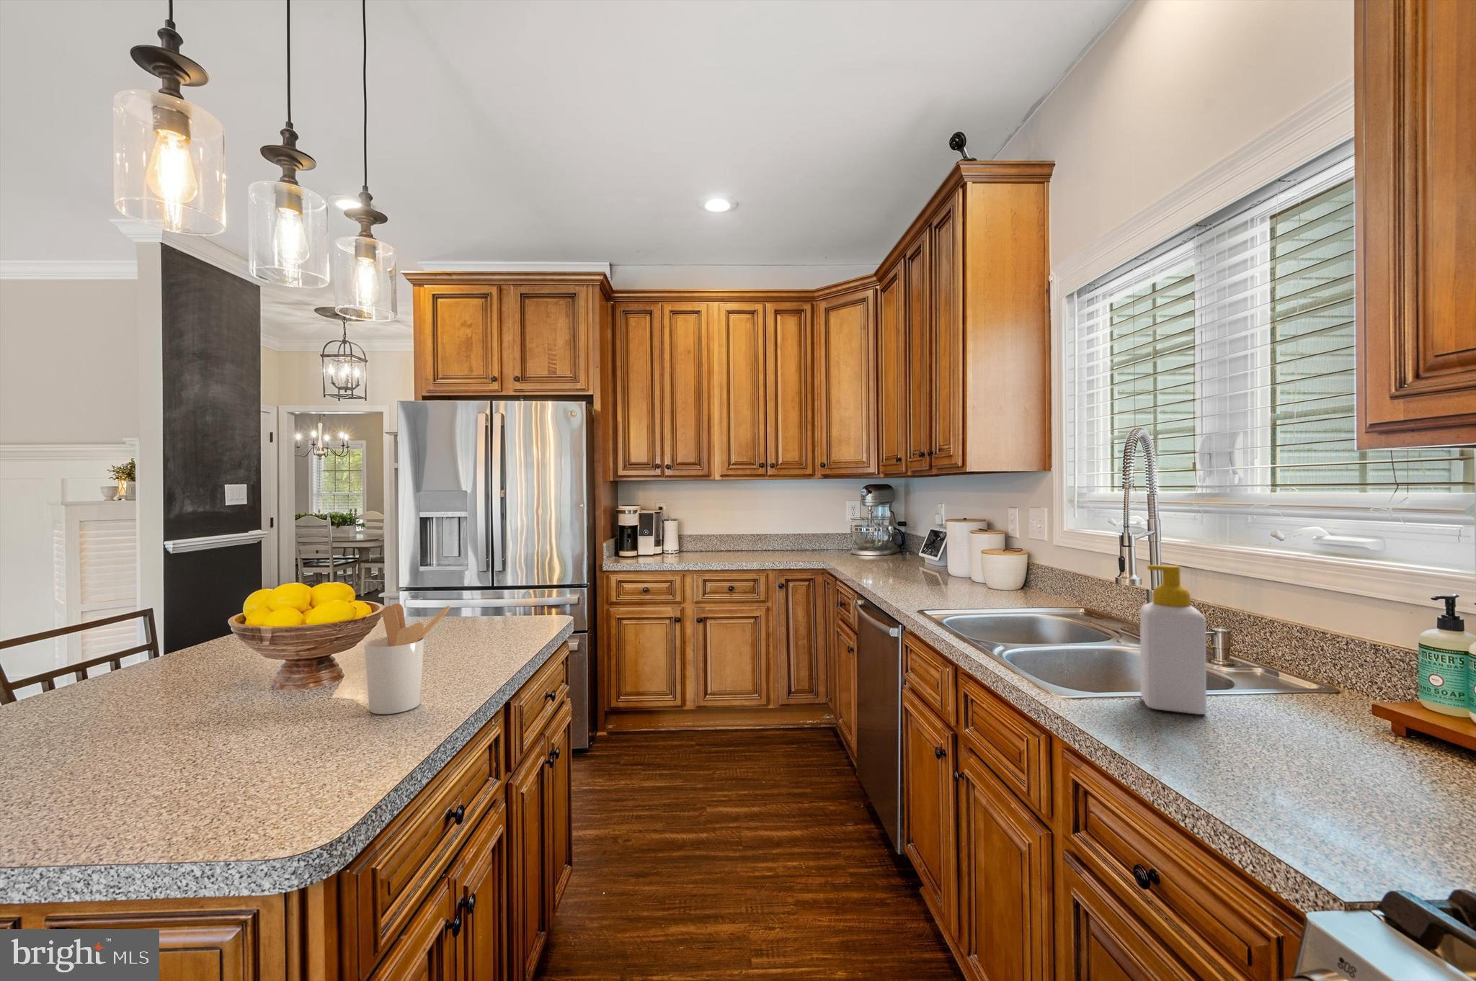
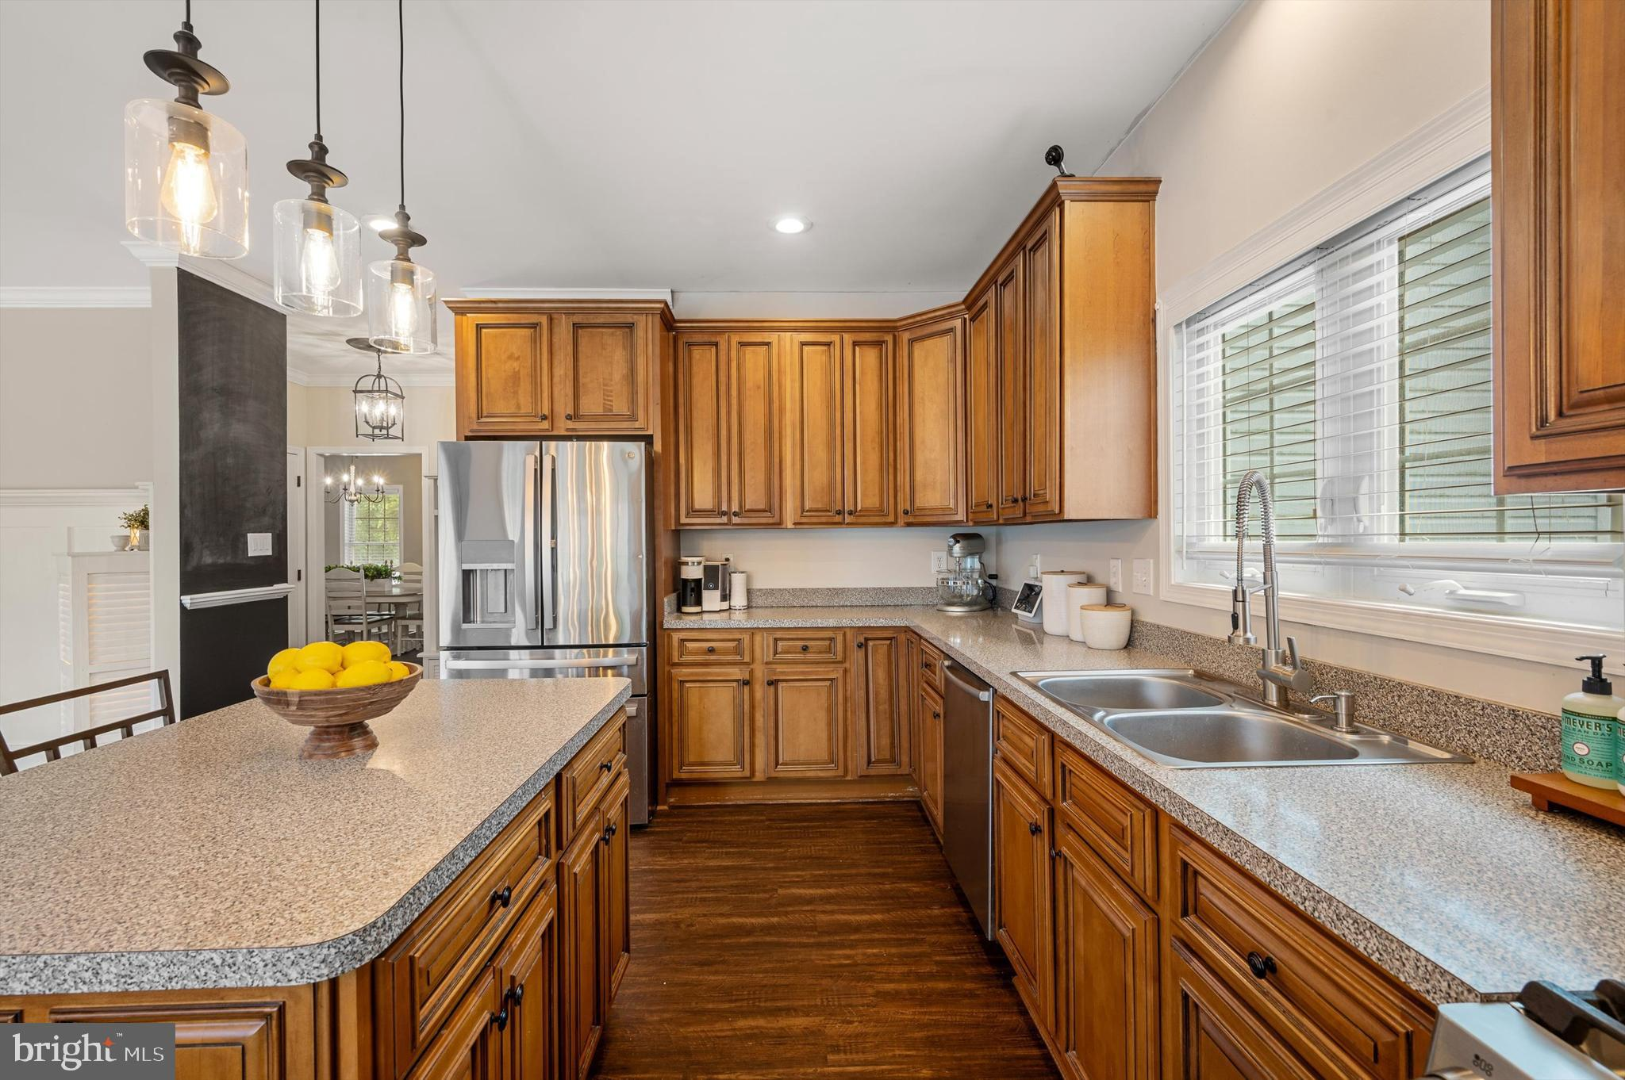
- utensil holder (411, 655)
- soap bottle (1172, 635)
